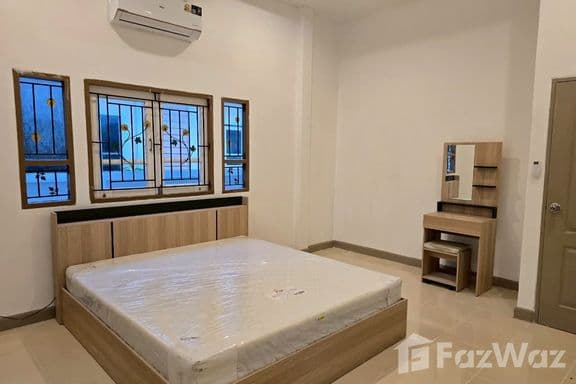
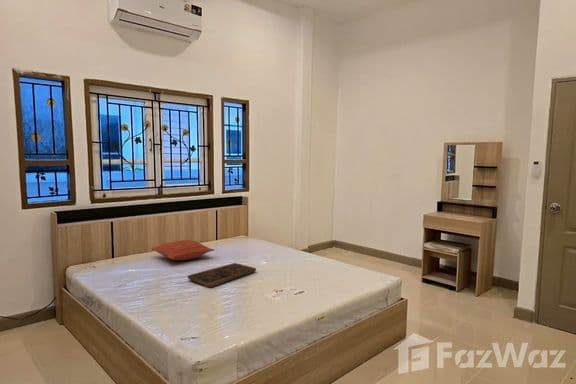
+ decorative tray (223, 273)
+ pillow (182, 249)
